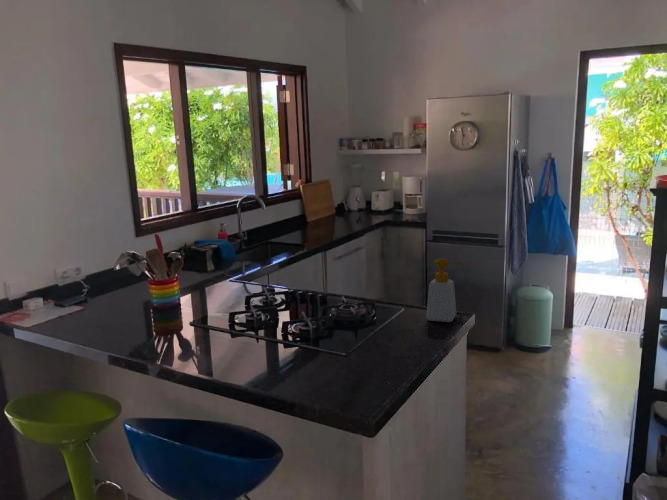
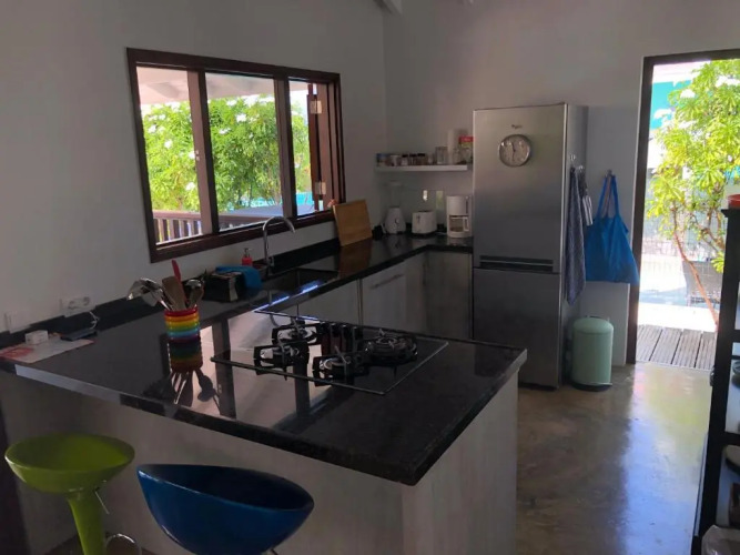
- soap bottle (447, 289)
